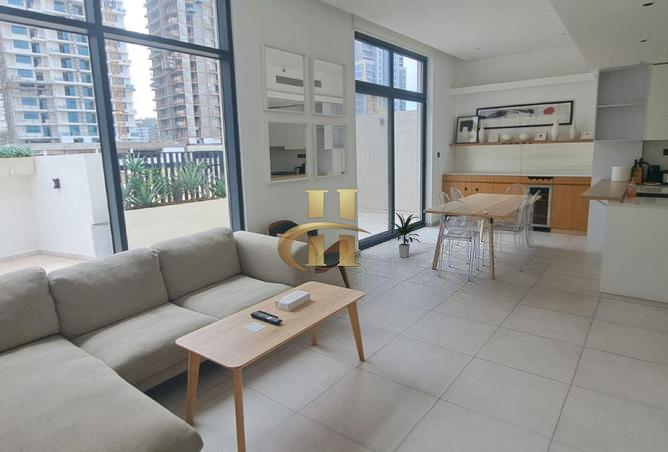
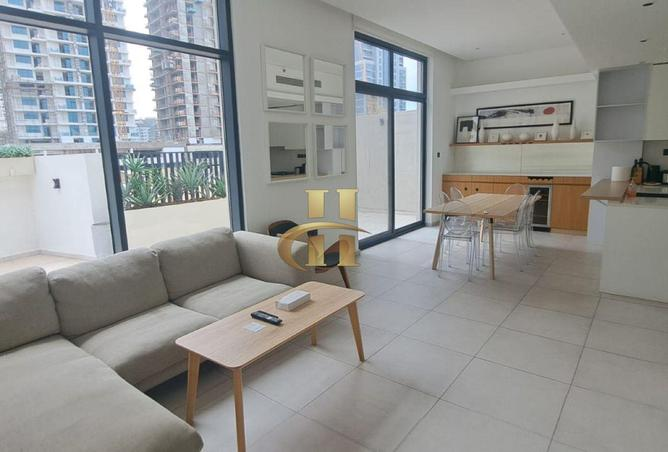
- indoor plant (405, 234)
